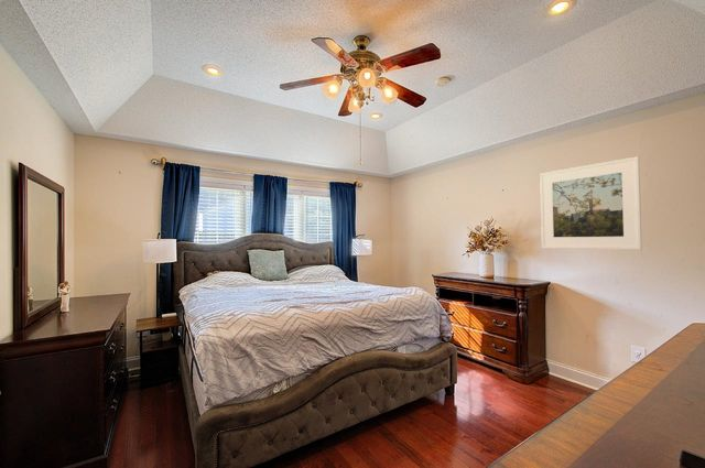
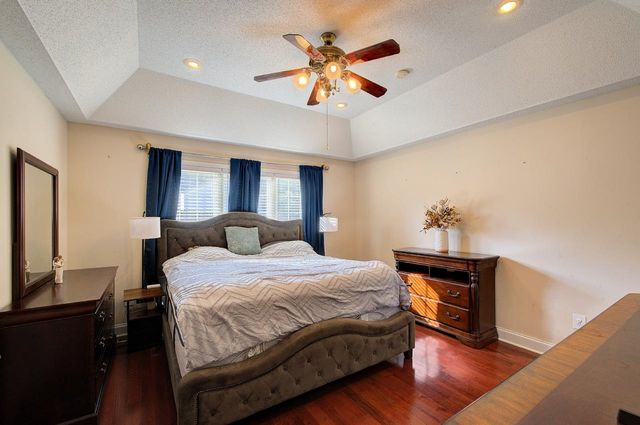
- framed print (585, 207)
